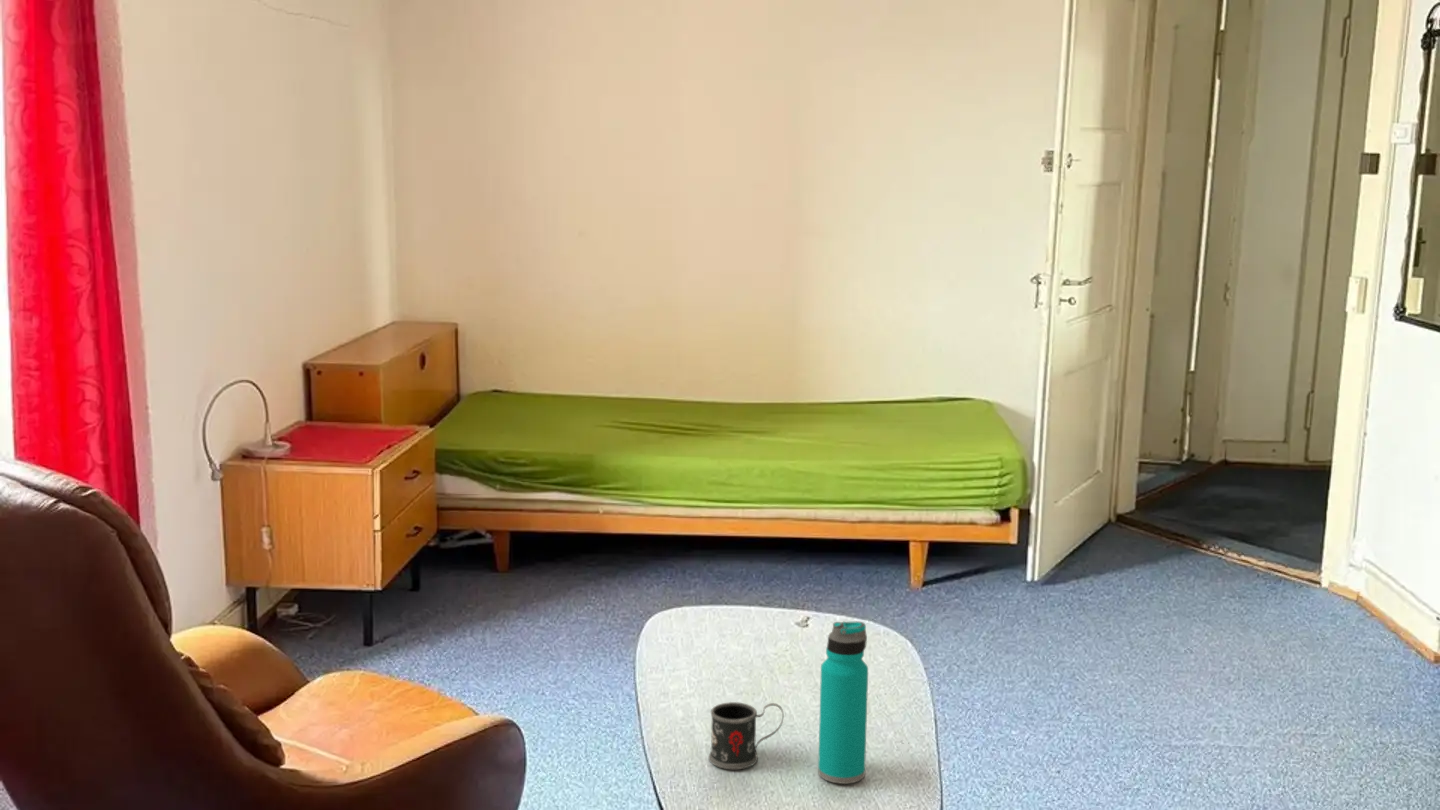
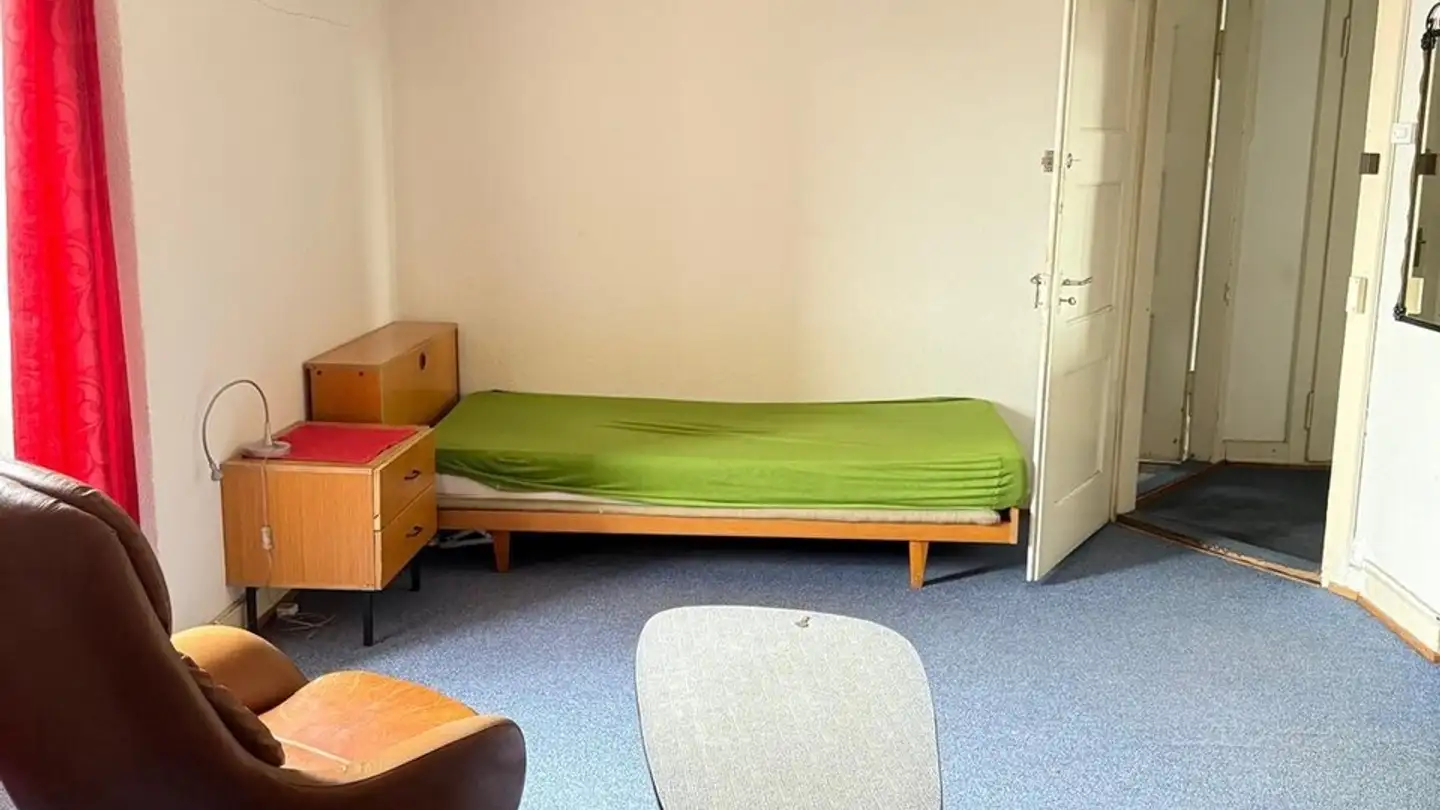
- mug (745, 730)
- water bottle (843, 699)
